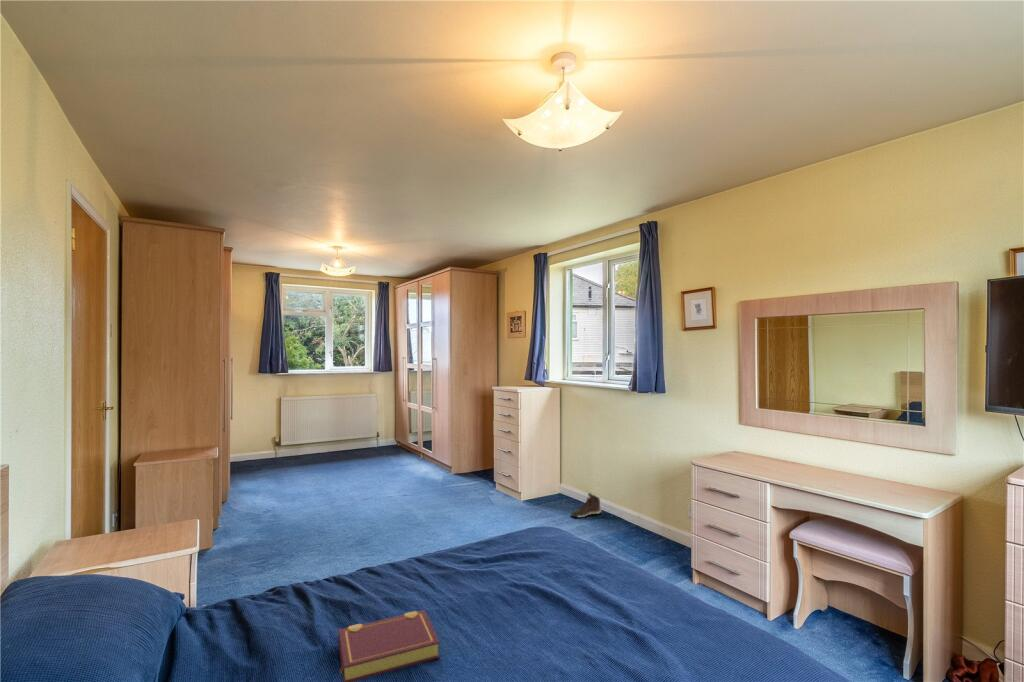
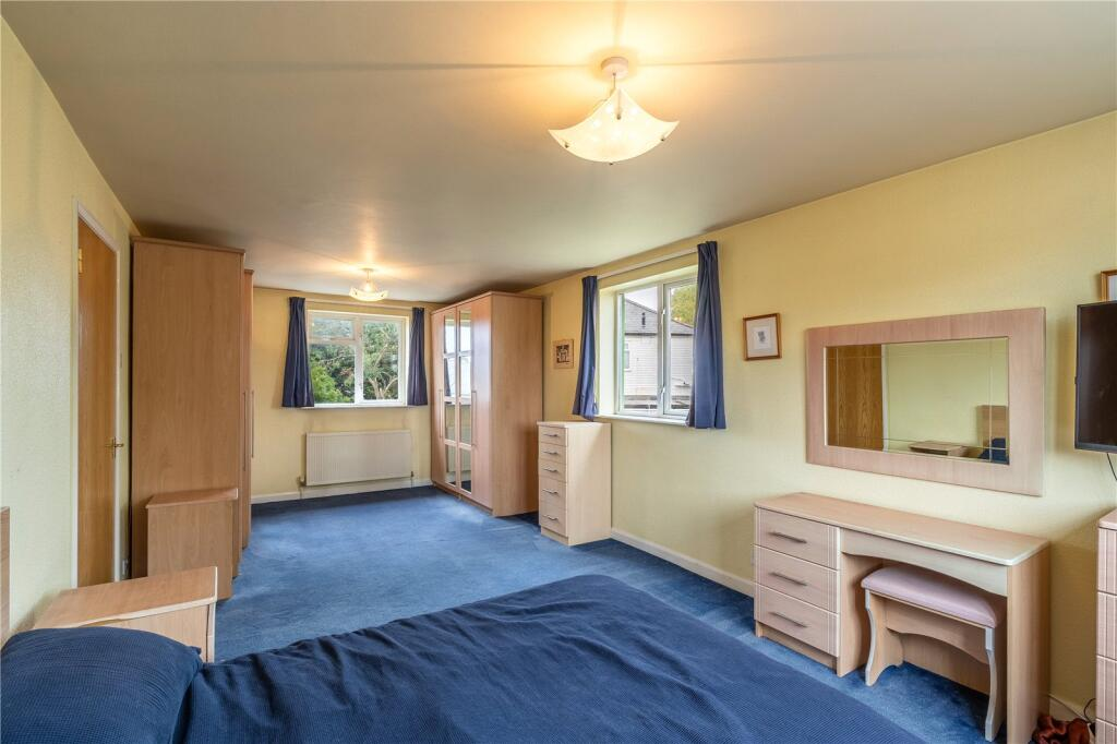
- sneaker (585, 503)
- book (386, 641)
